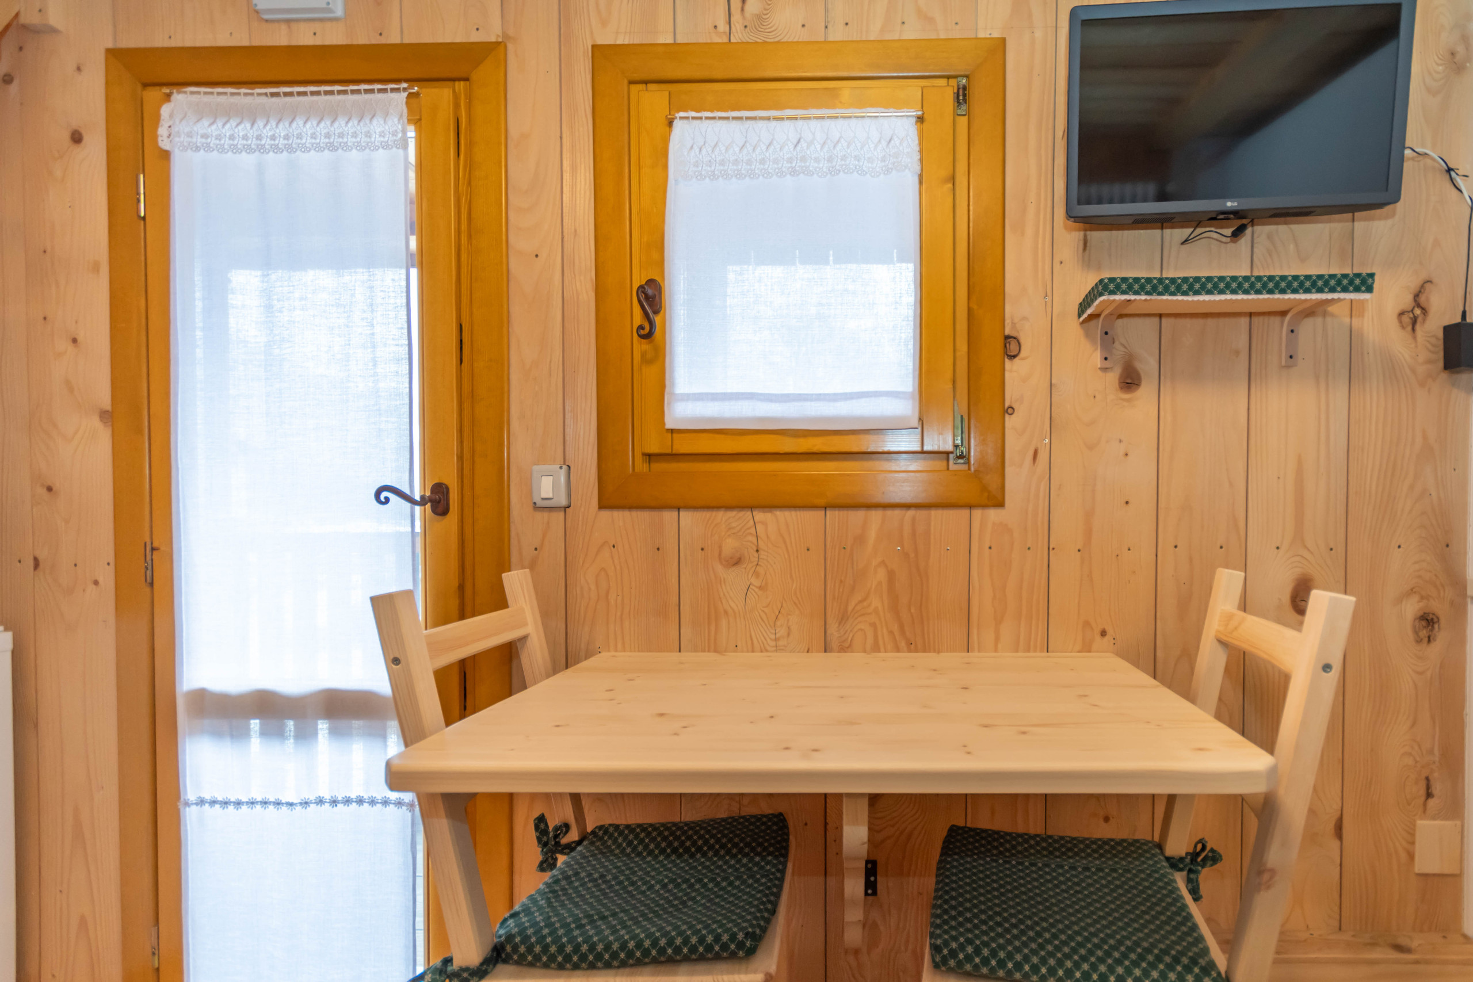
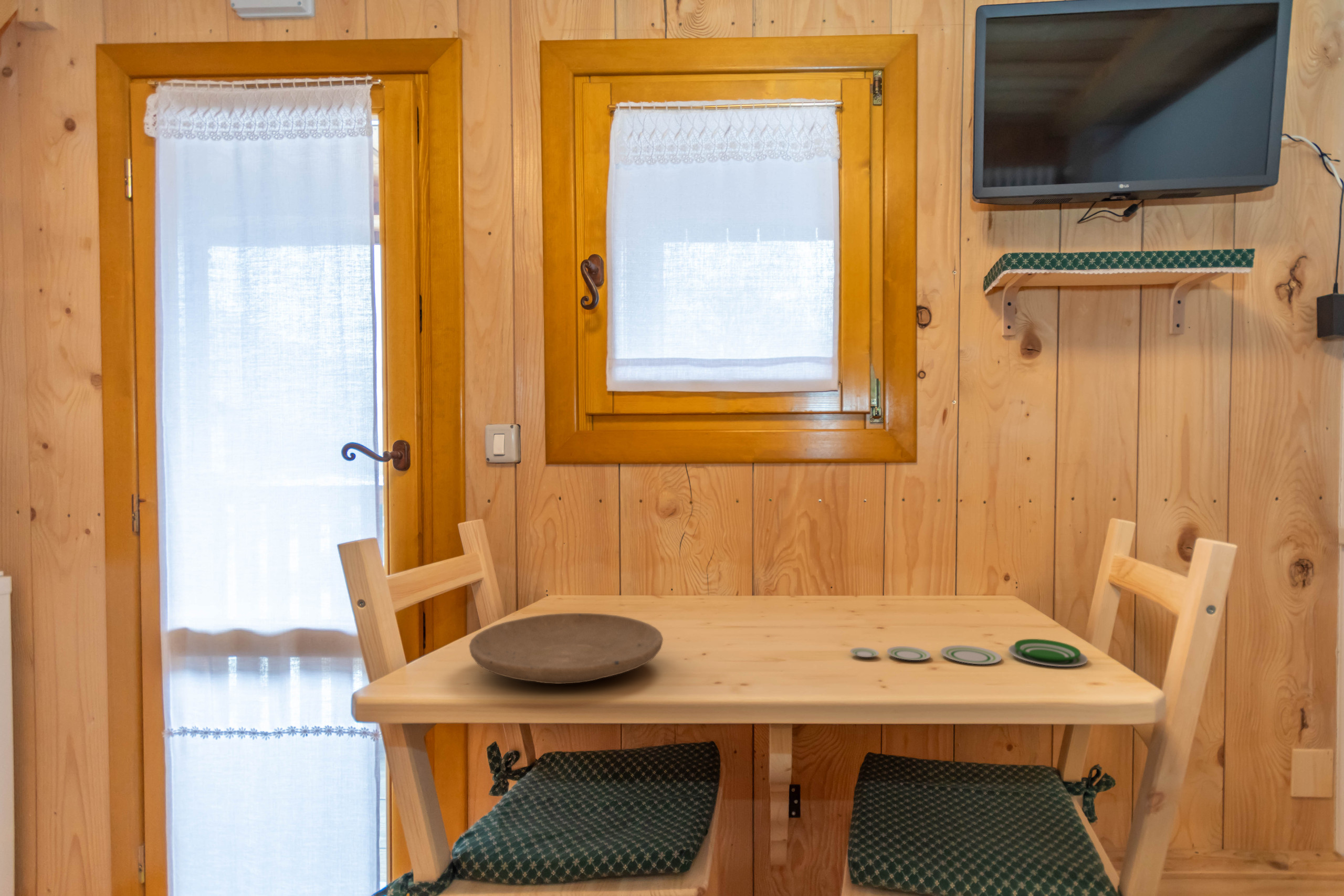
+ plate (965, 651)
+ plate (568, 652)
